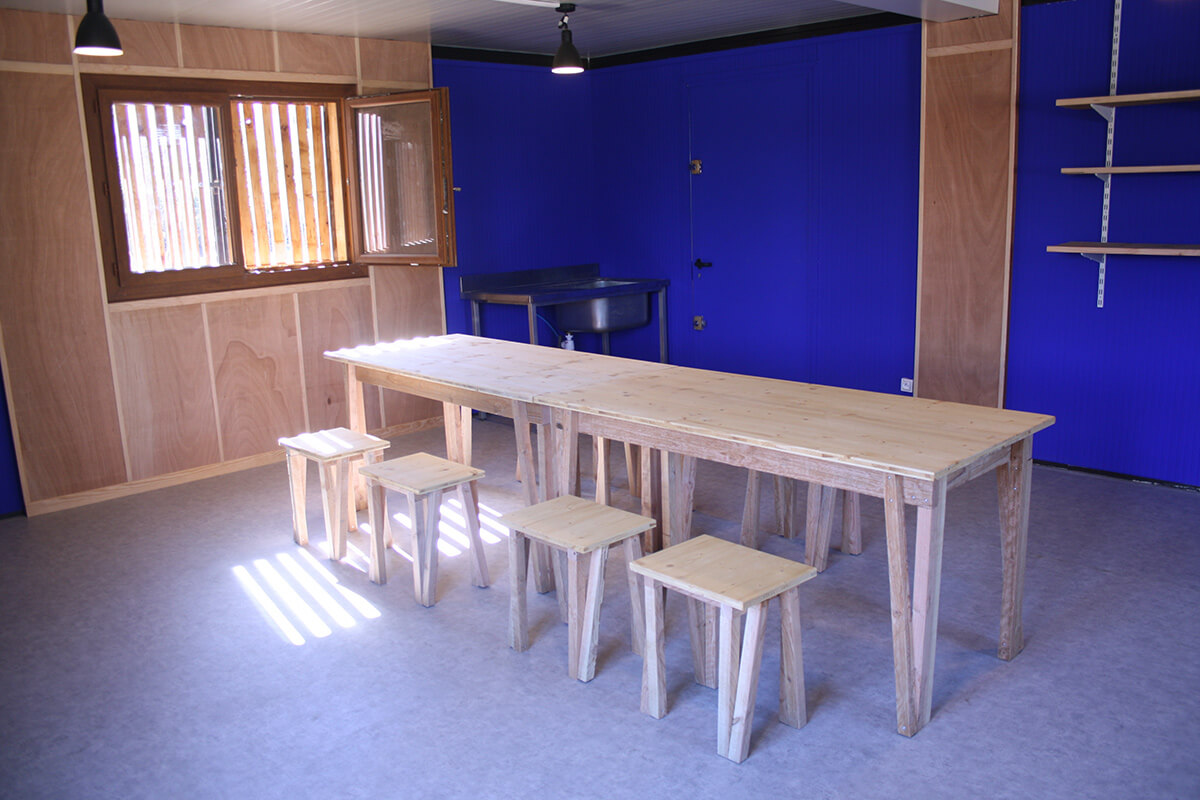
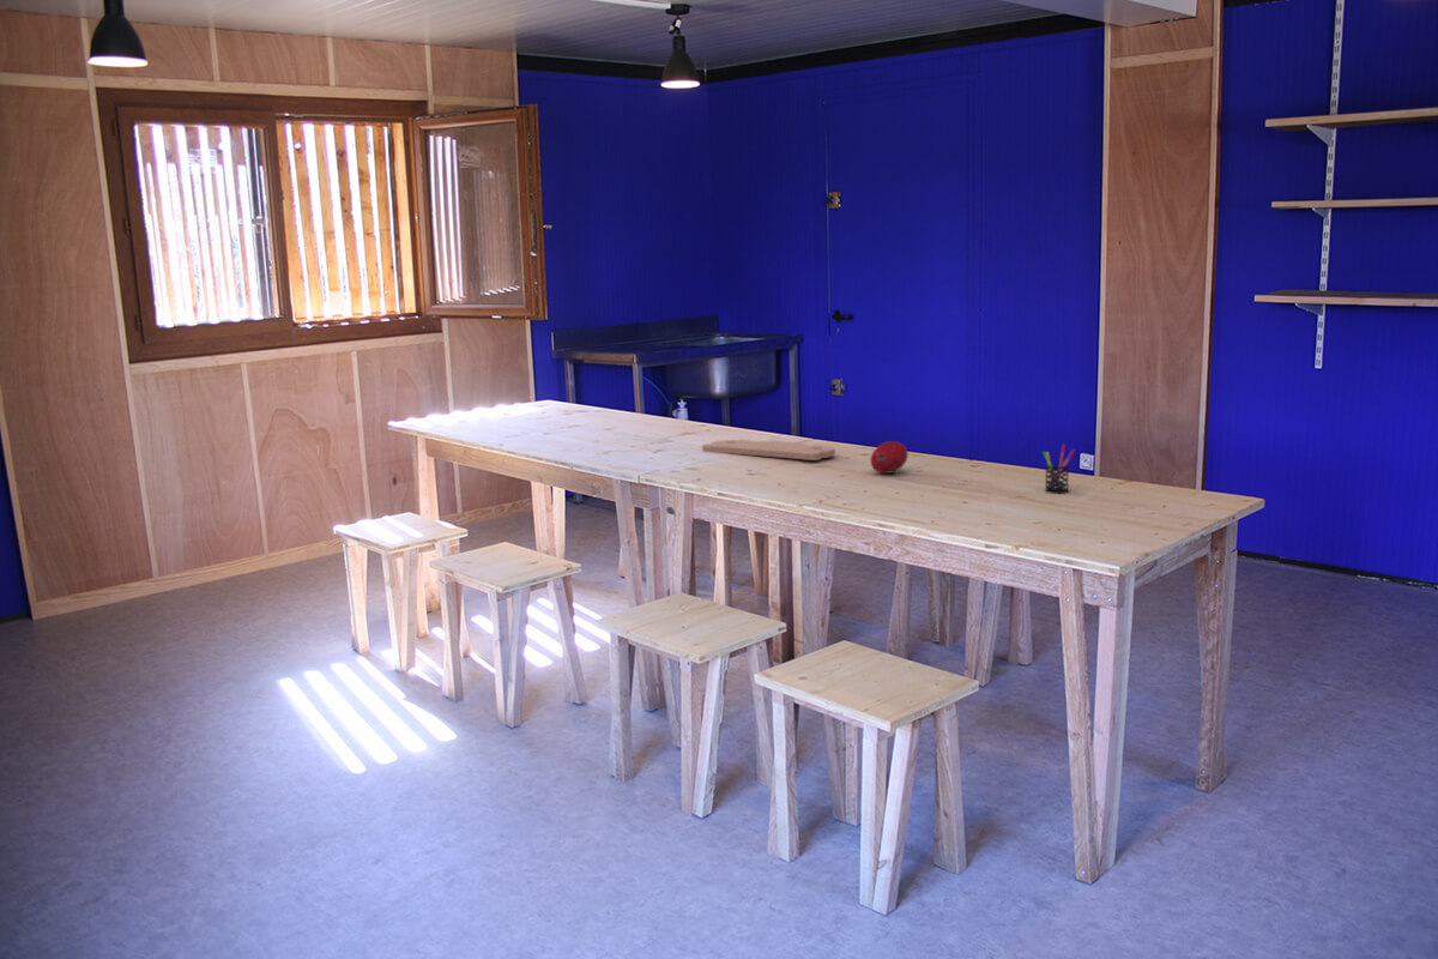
+ cutting board (772, 448)
+ pen holder (1055, 468)
+ fruit (889, 457)
